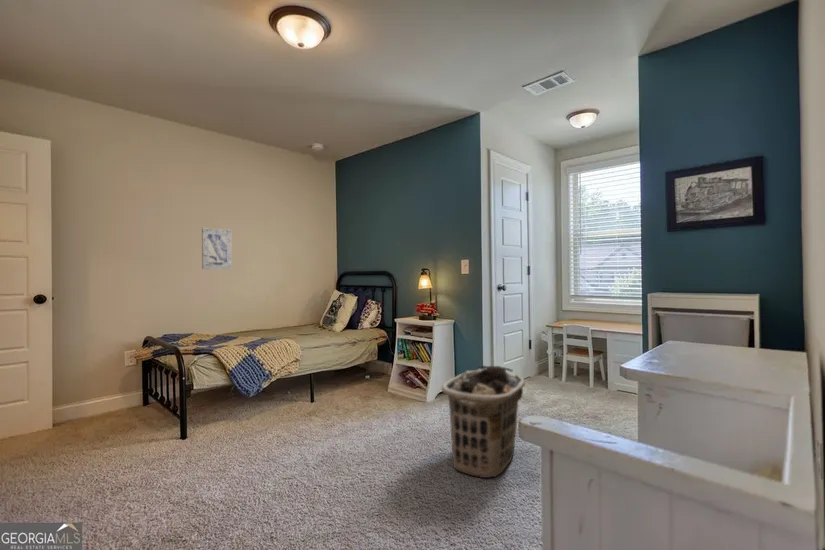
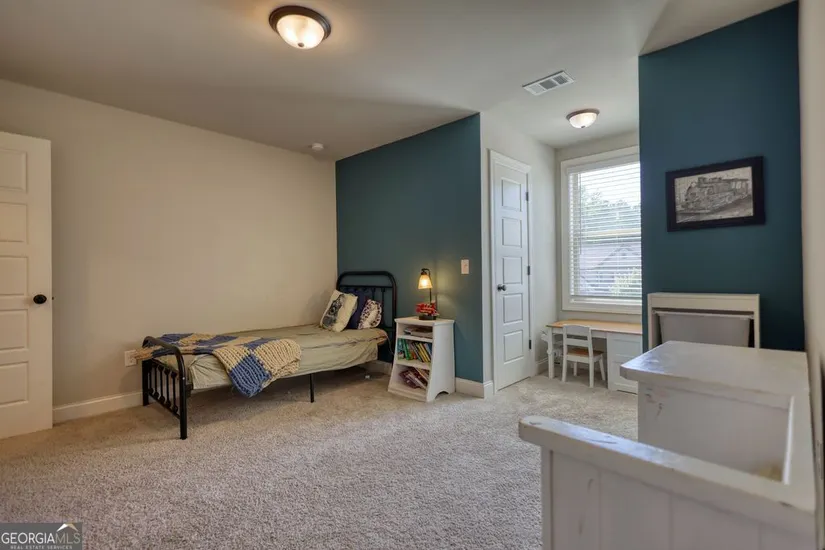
- wall art (217, 249)
- clothes hamper (484, 413)
